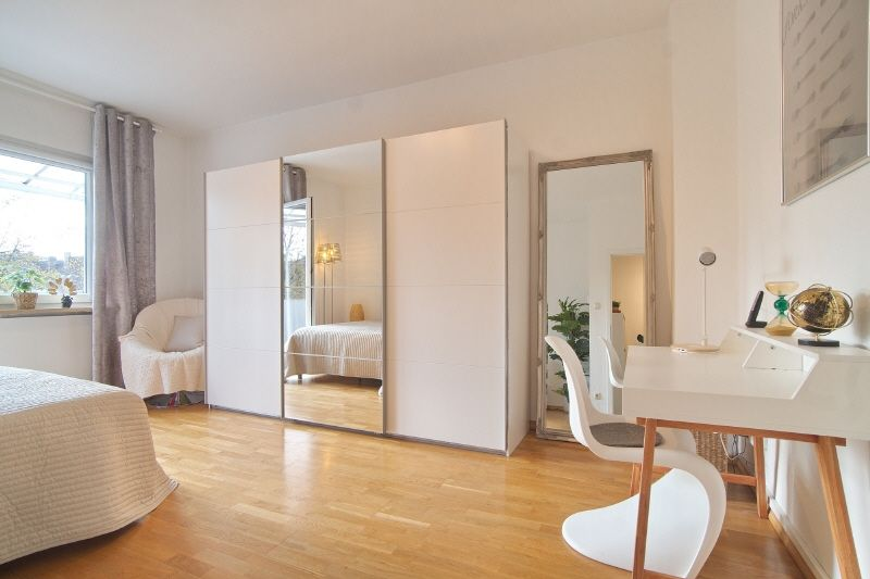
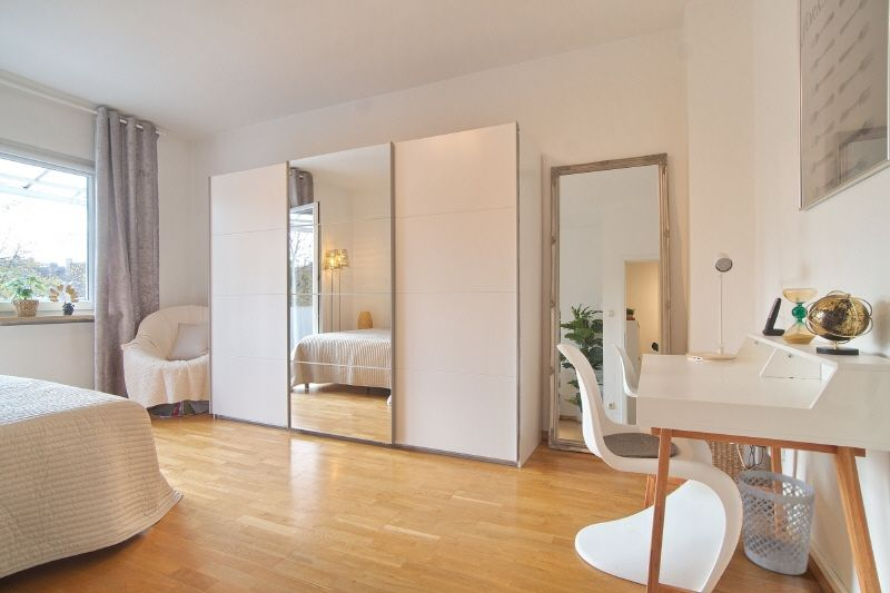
+ wastebasket (773, 522)
